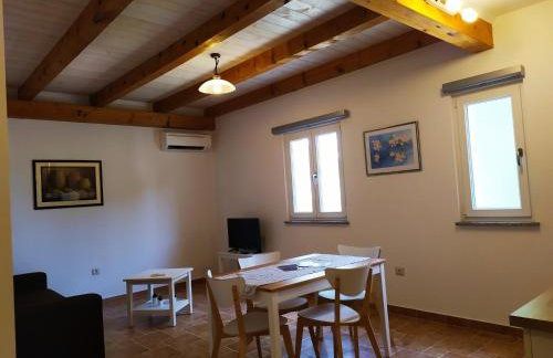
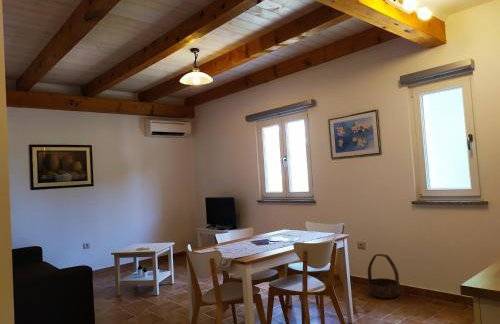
+ basket (382, 278)
